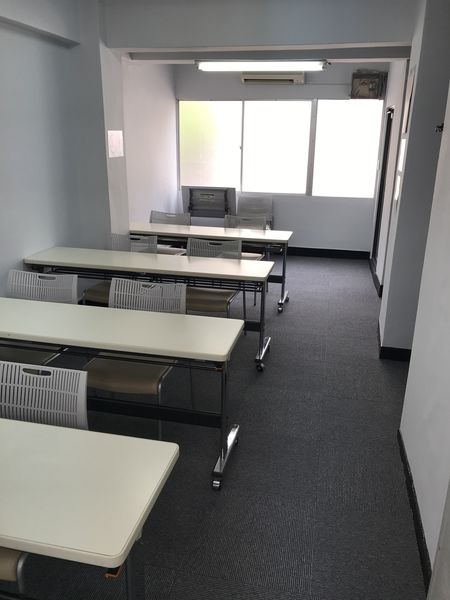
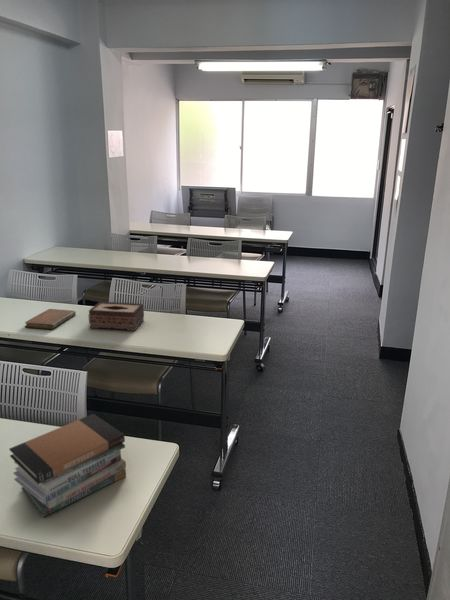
+ notebook (51, 318)
+ book stack (70, 462)
+ tissue box (117, 315)
